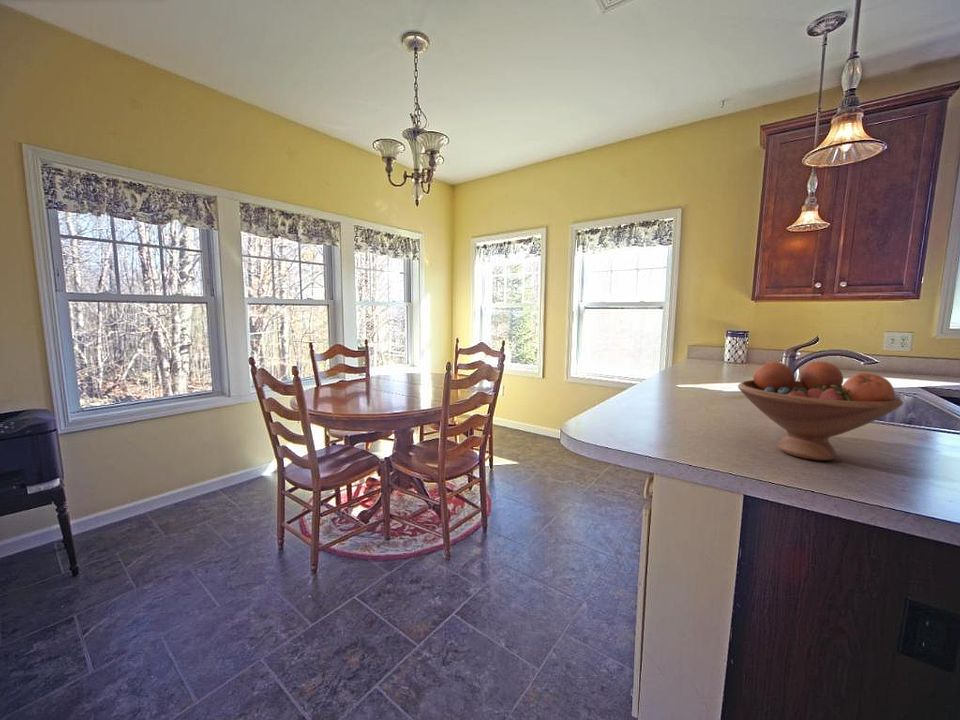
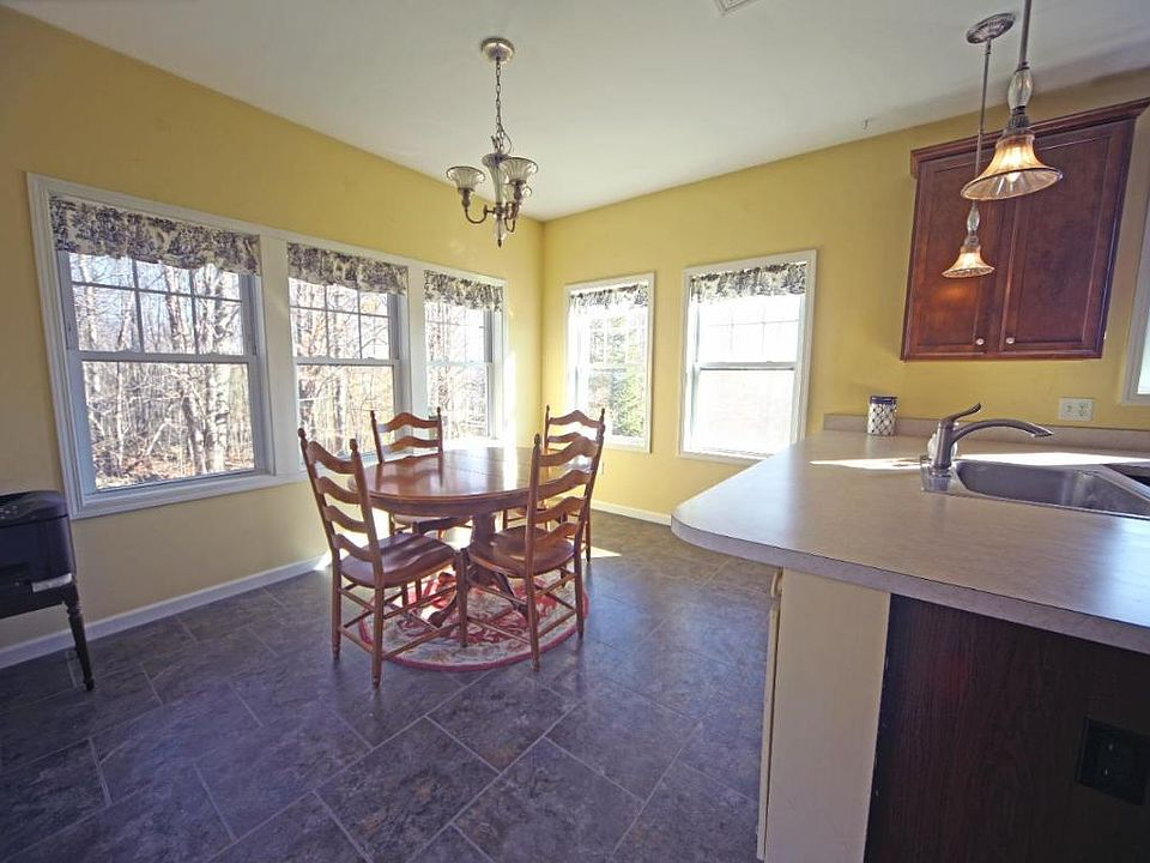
- fruit bowl (810, 409)
